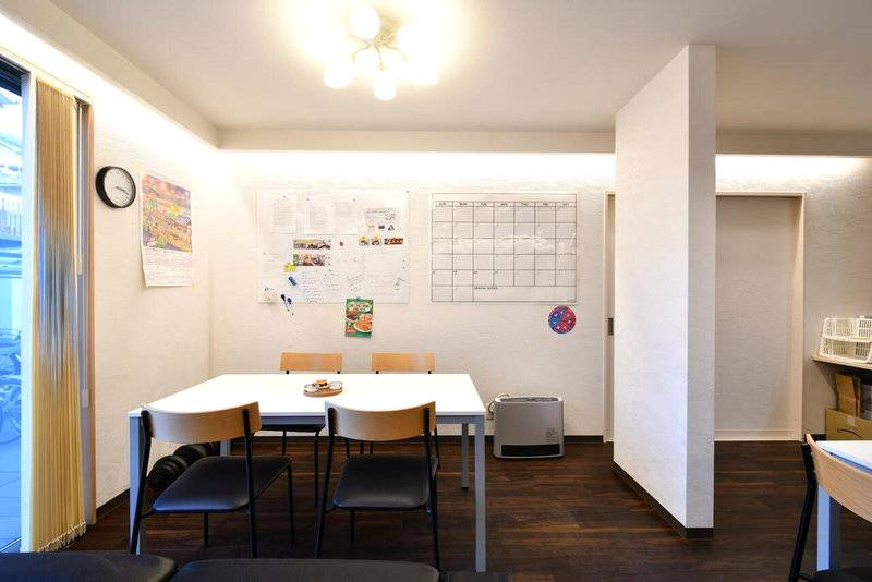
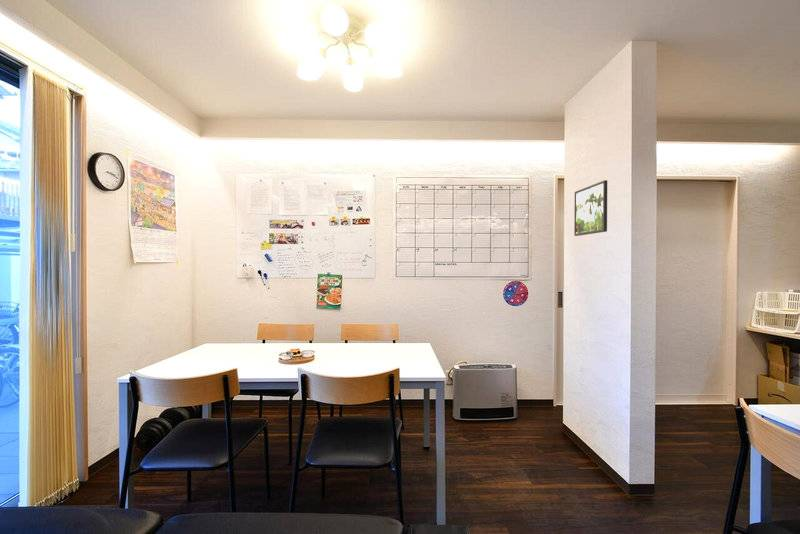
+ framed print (589, 210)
